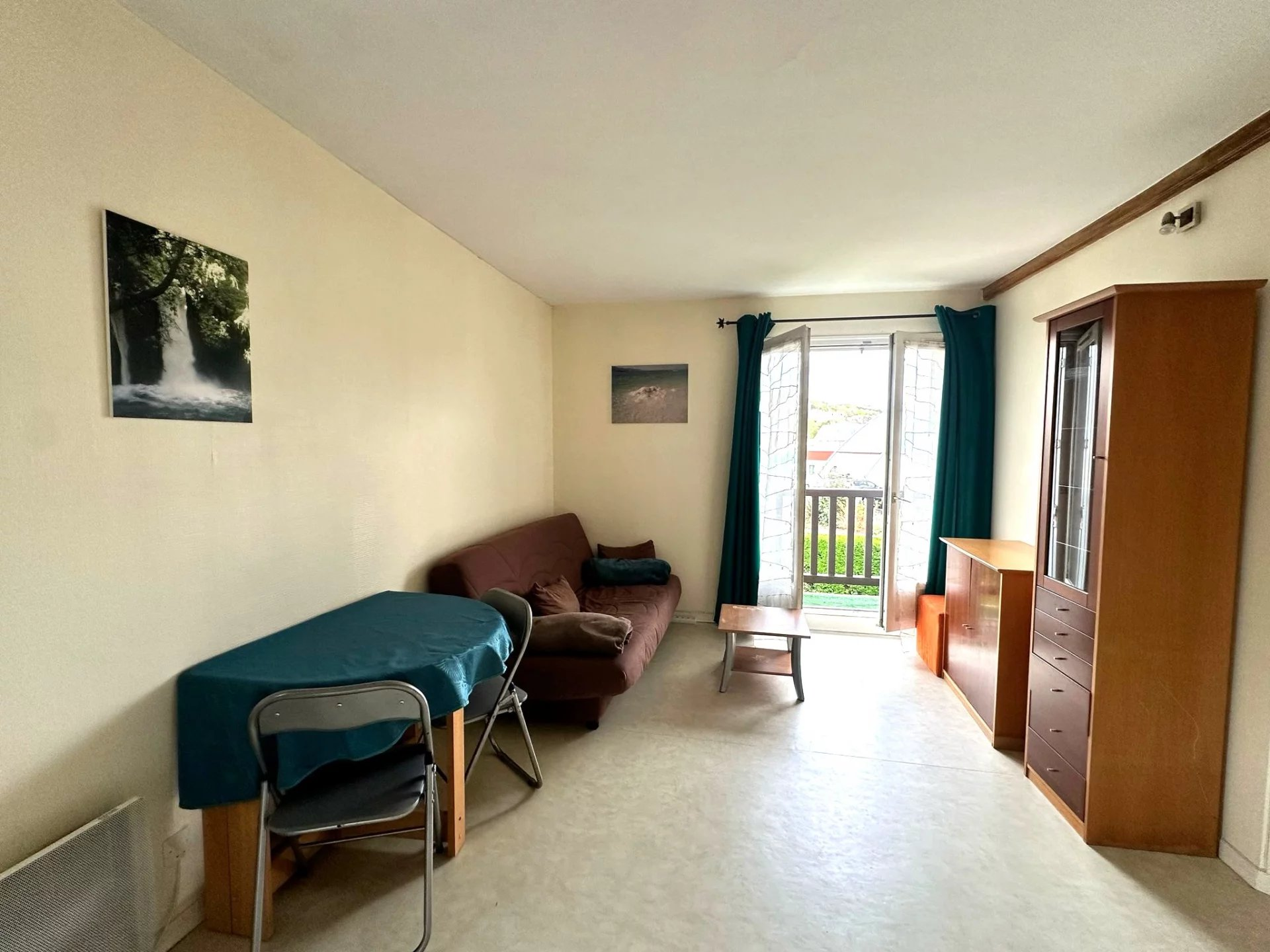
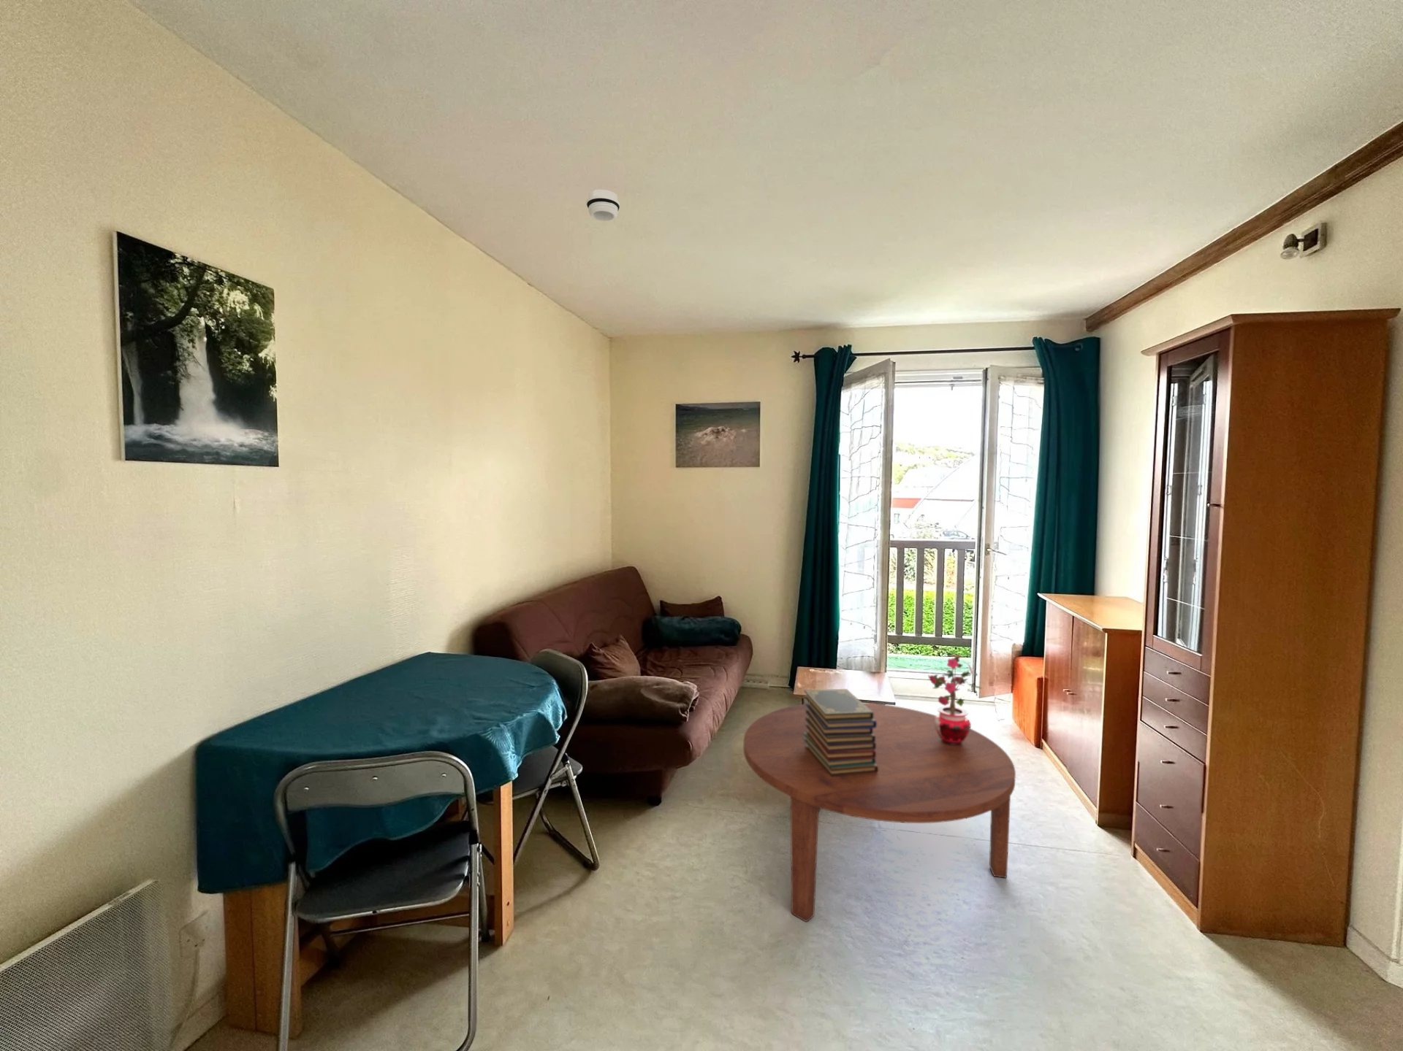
+ coffee table (871, 800)
+ potted plant (954, 699)
+ book stack (837, 729)
+ smoke detector (603, 205)
